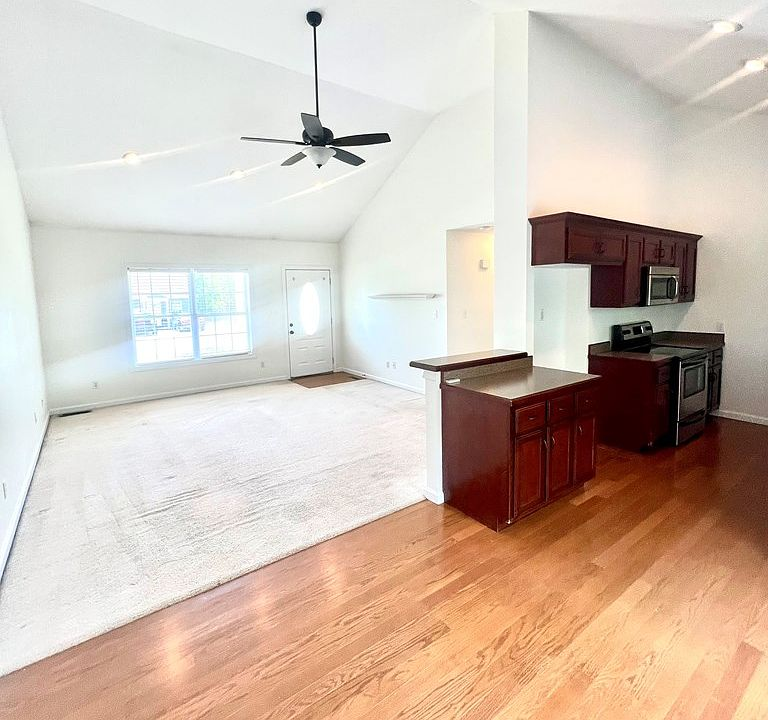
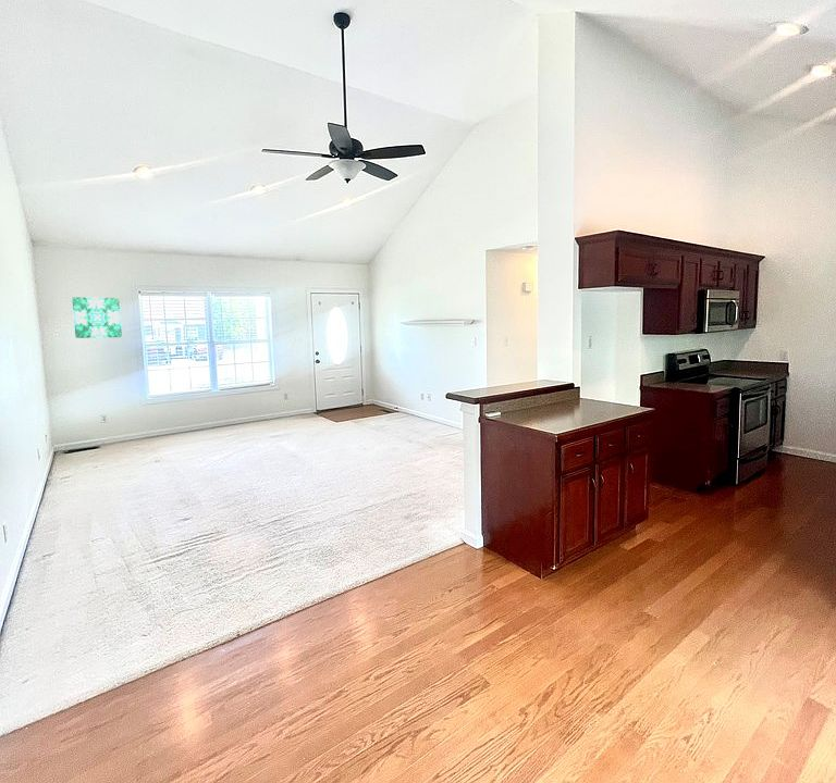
+ wall art (97, 318)
